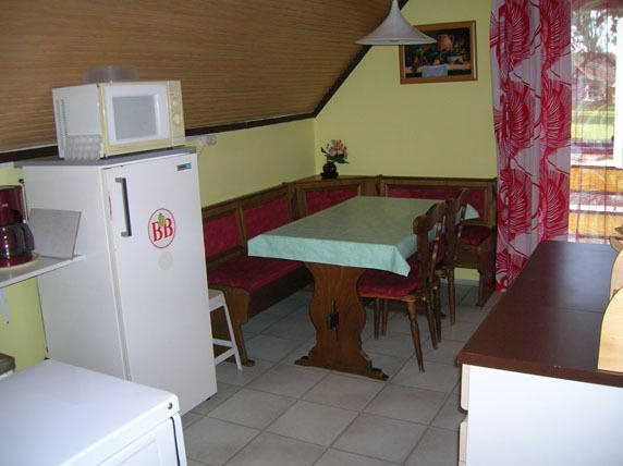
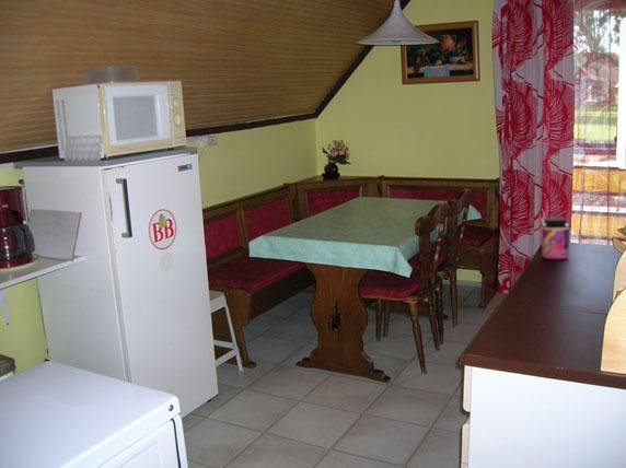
+ jar (555, 237)
